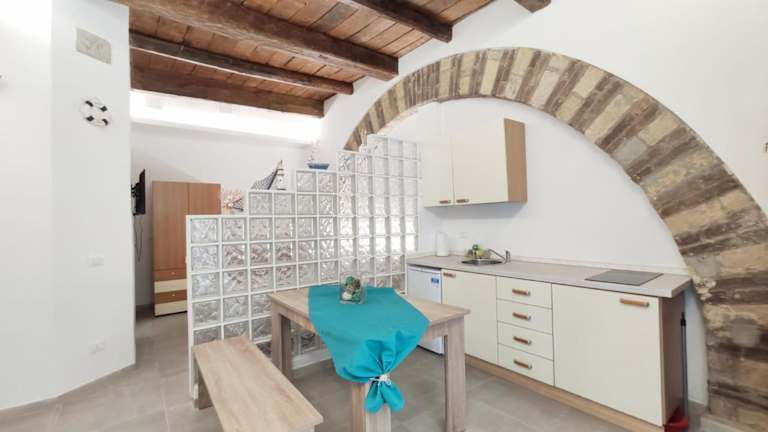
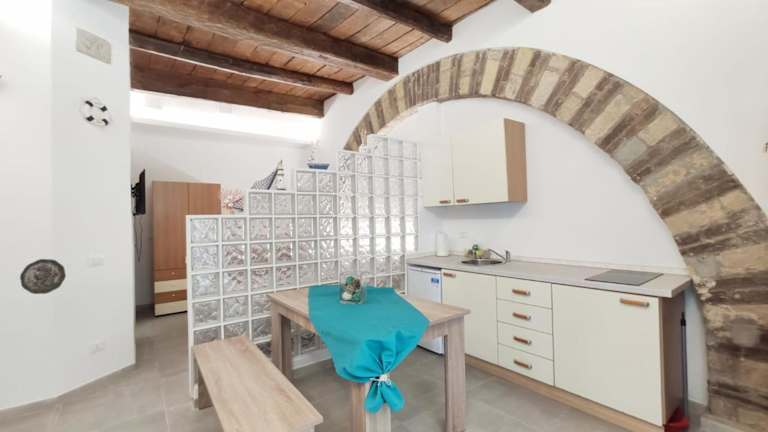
+ decorative plate (43, 276)
